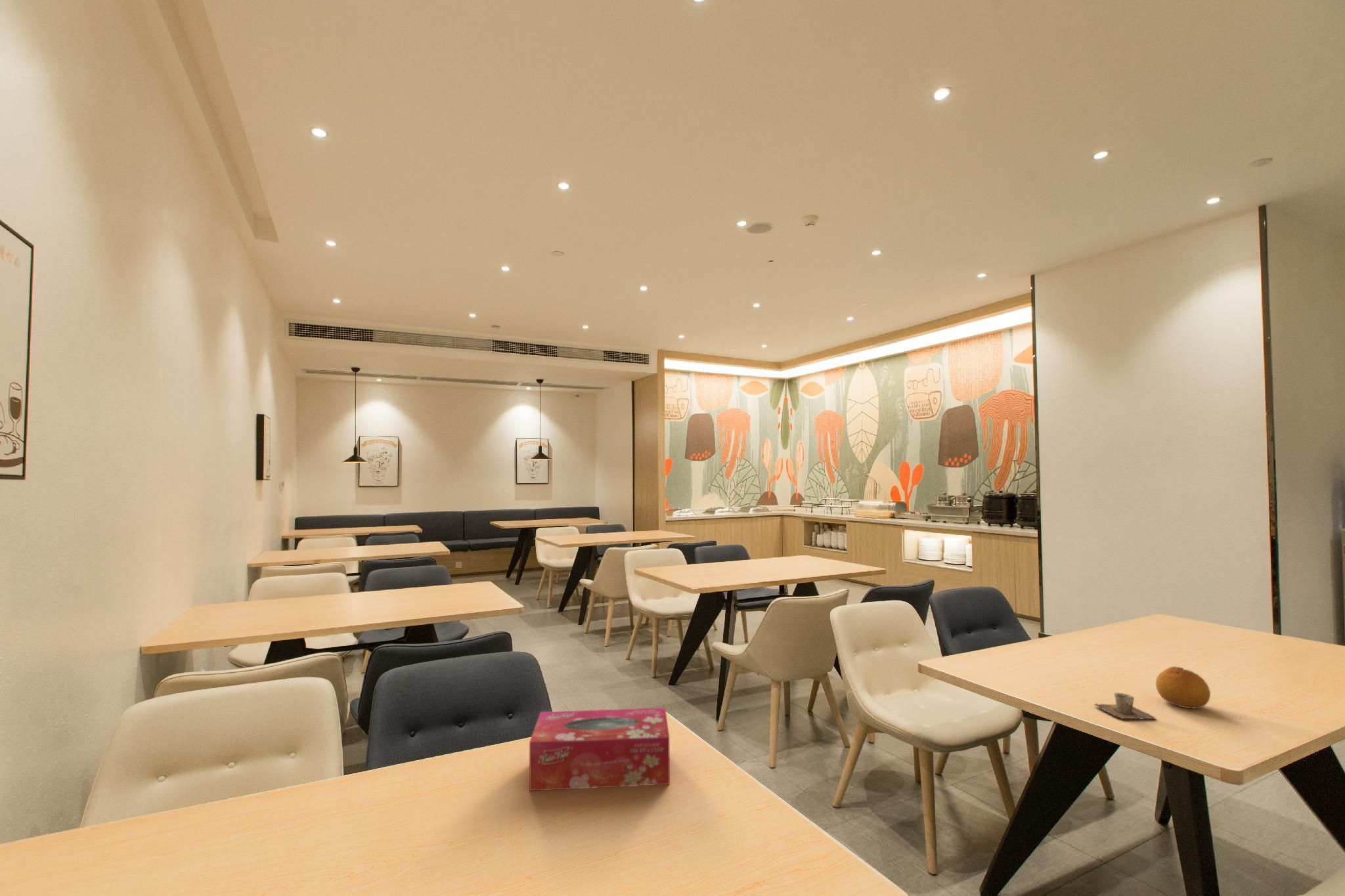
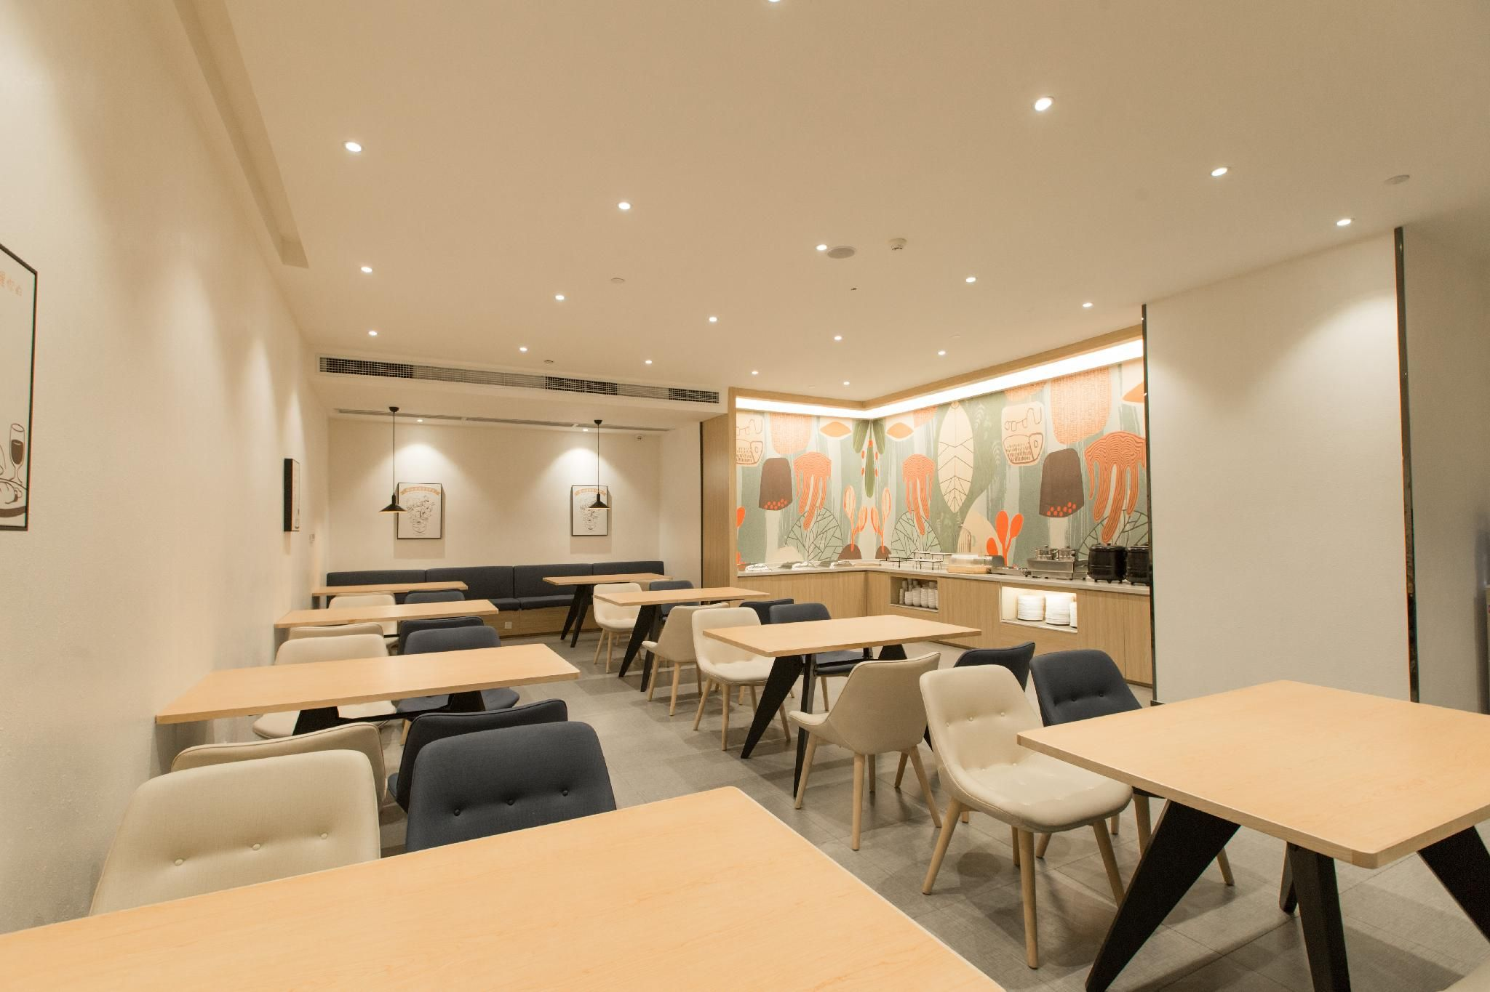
- cup (1124, 703)
- tissue box (602, 746)
- fruit (1181, 686)
